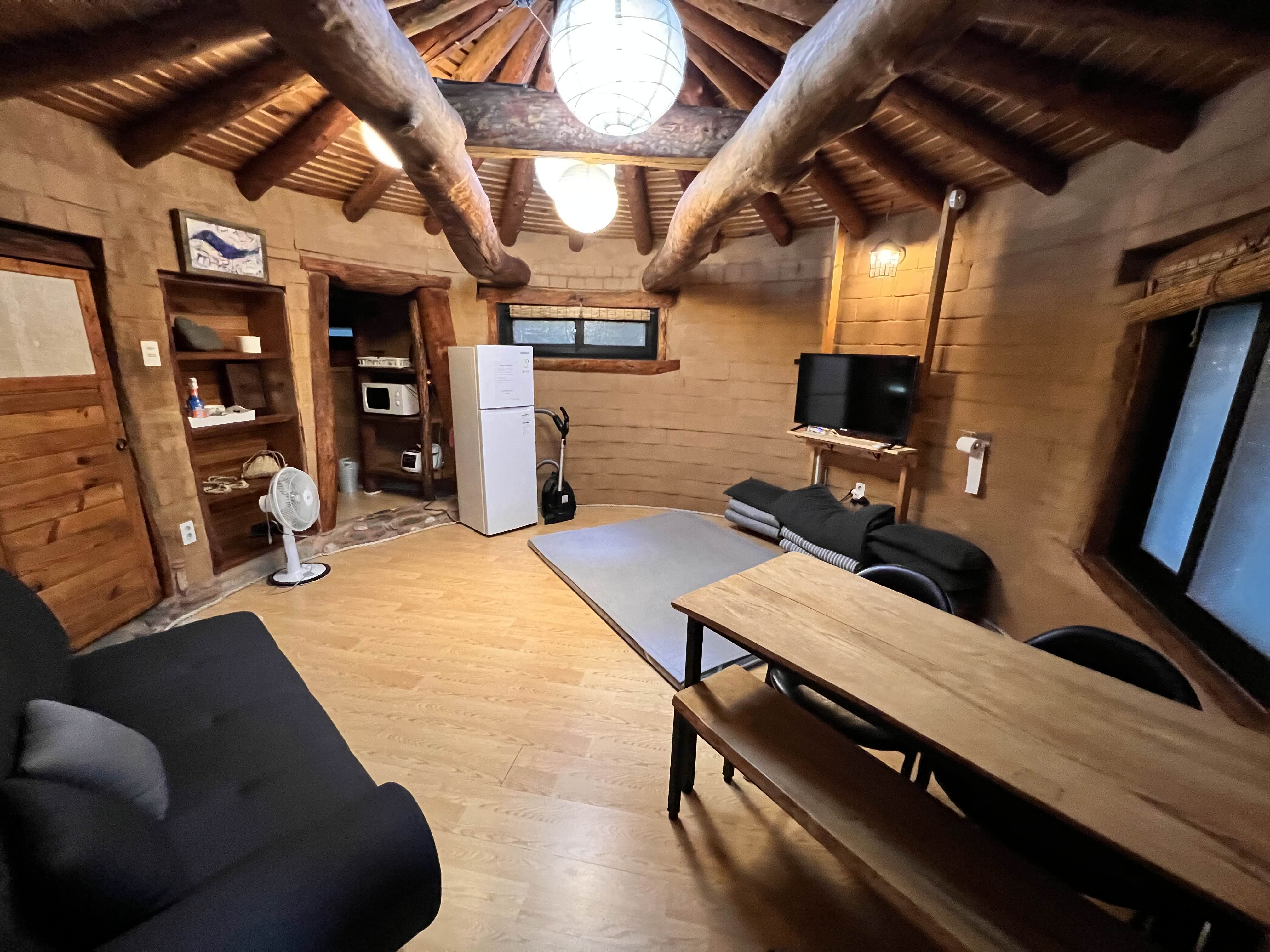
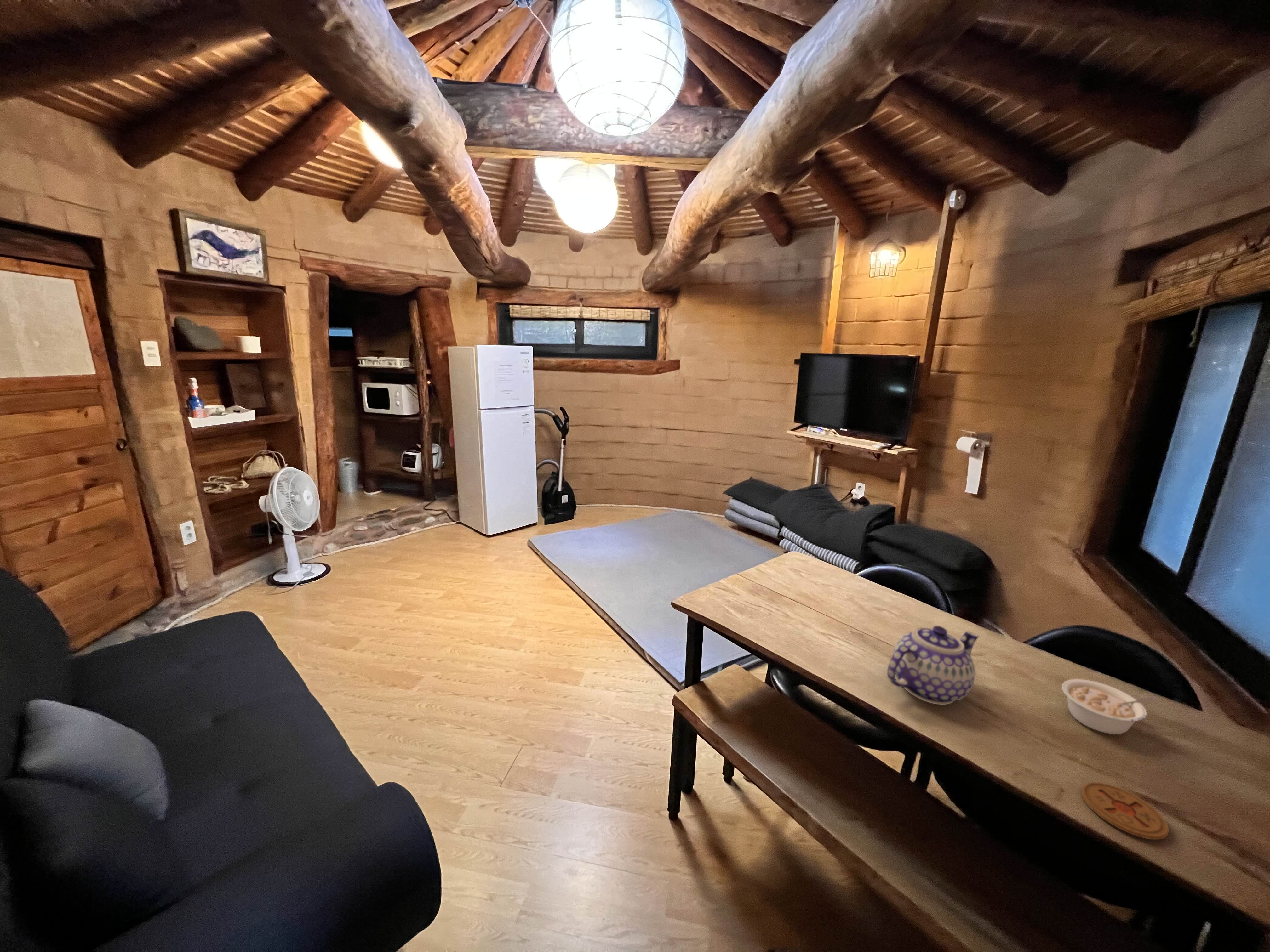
+ teapot (933, 658)
+ legume (1101, 706)
+ coaster (1123, 809)
